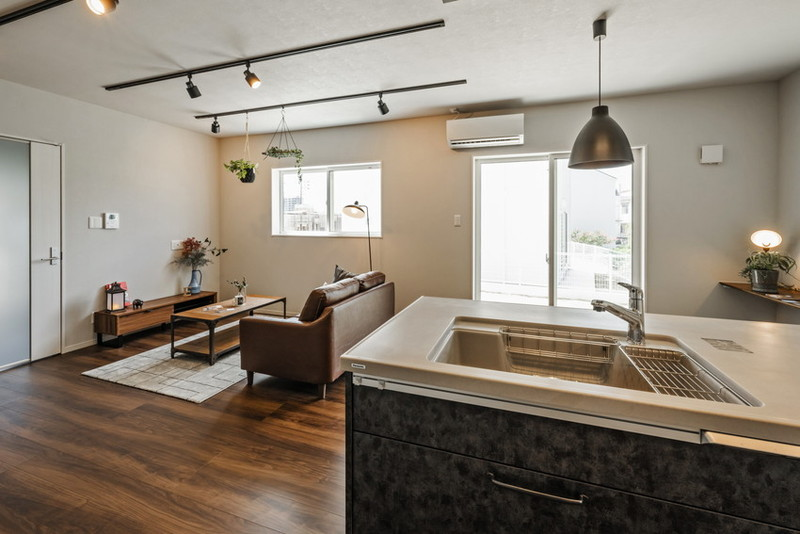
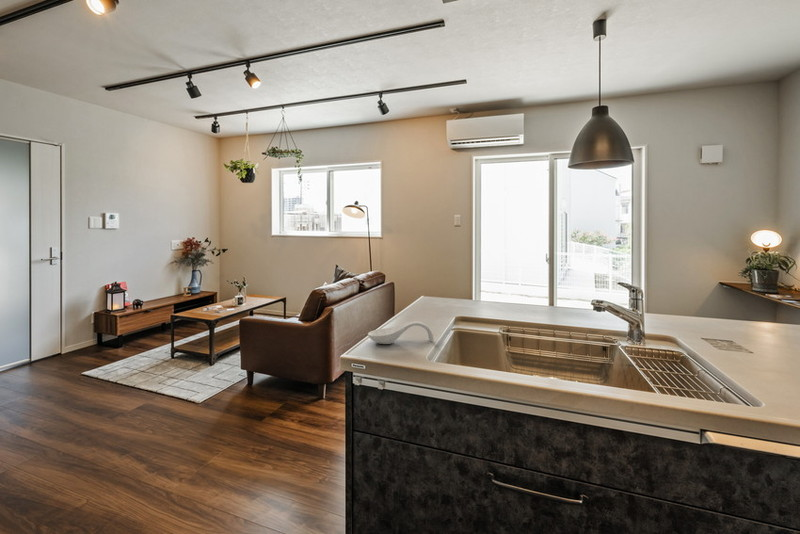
+ spoon rest (400, 332)
